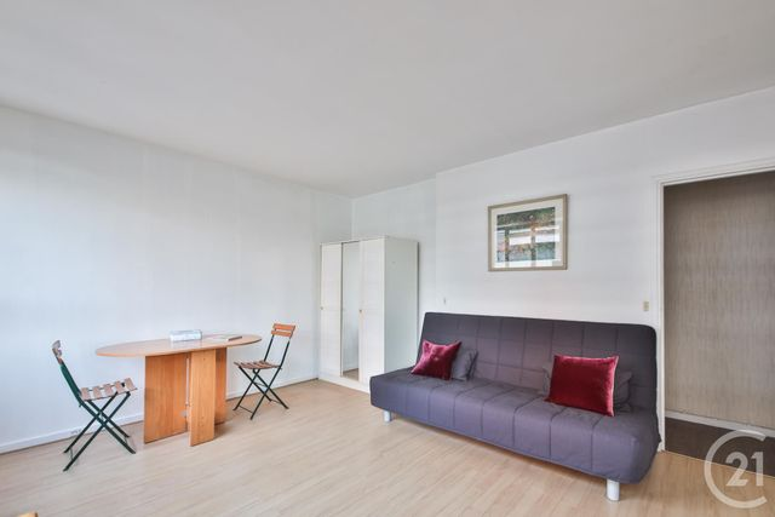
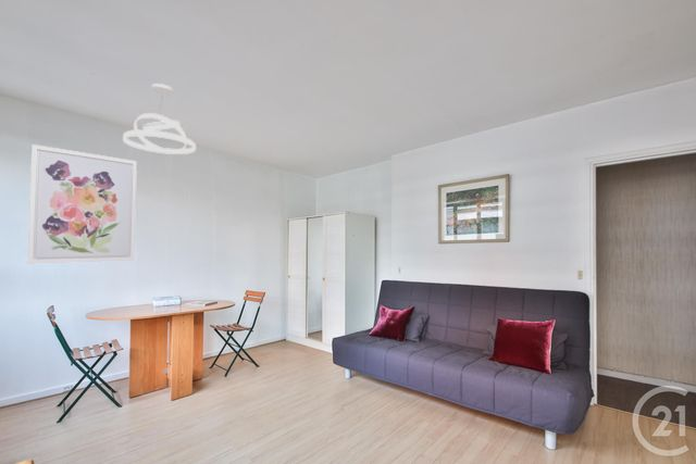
+ wall art (87, 208)
+ pendant light (161, 118)
